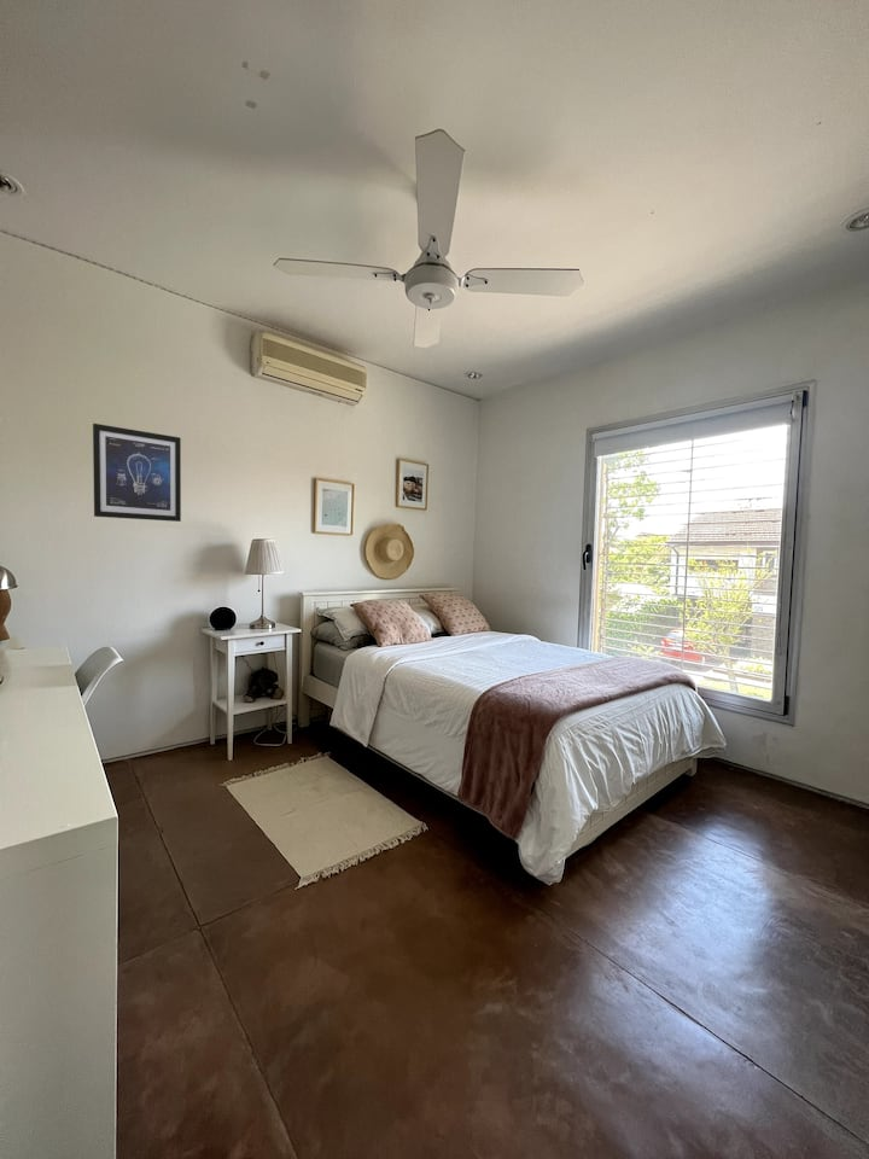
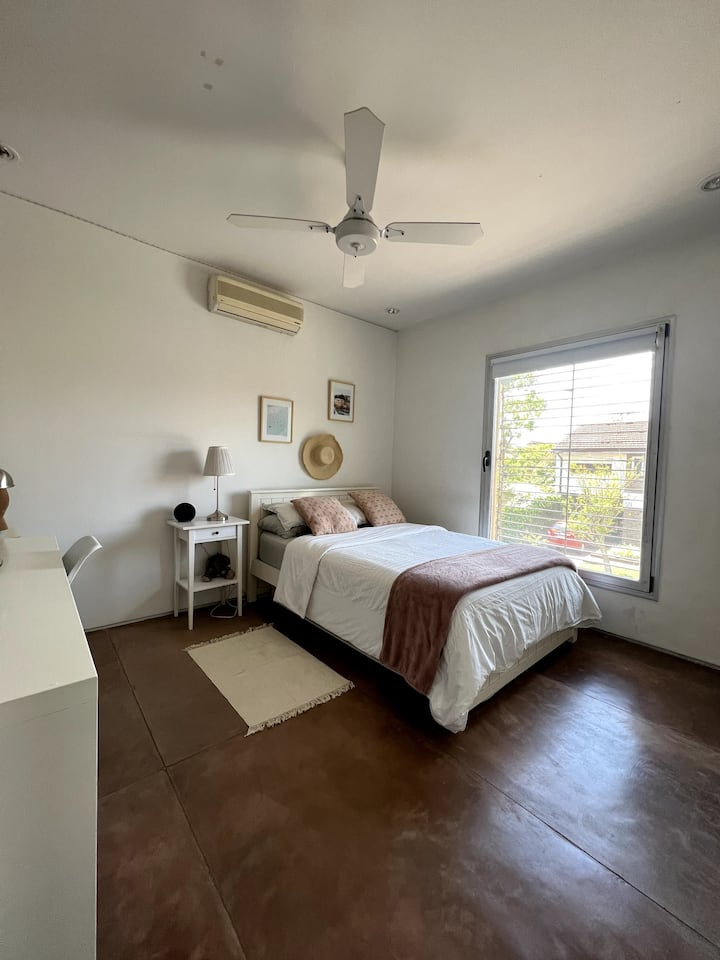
- wall art (139, 474)
